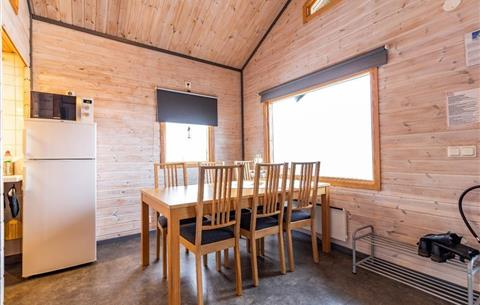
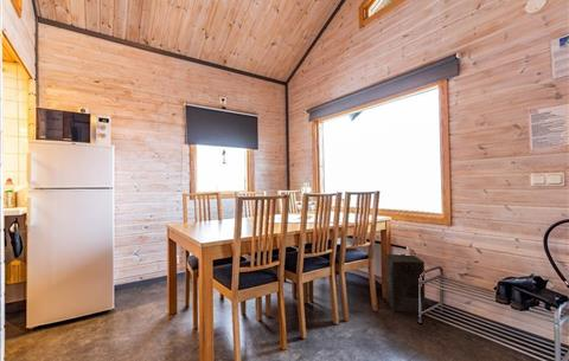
+ storage bin (403, 281)
